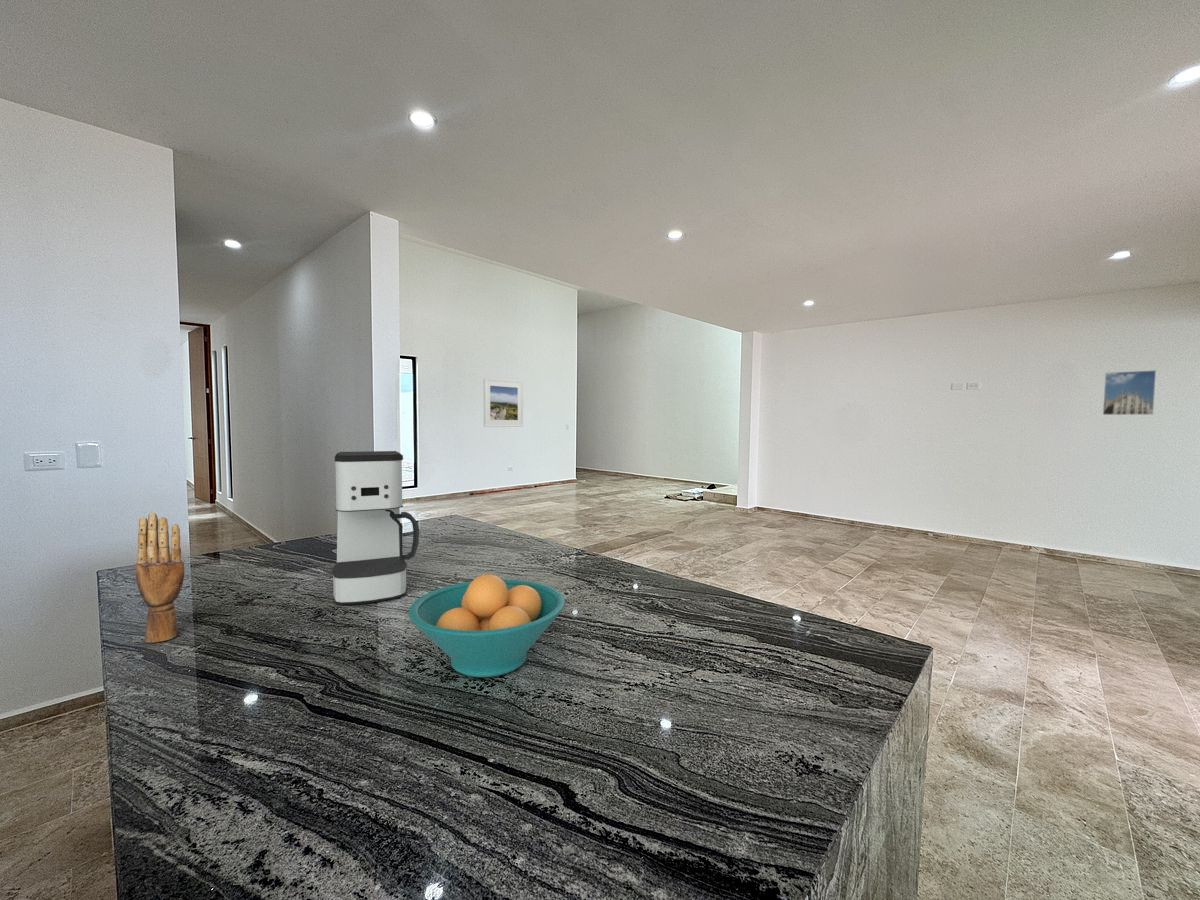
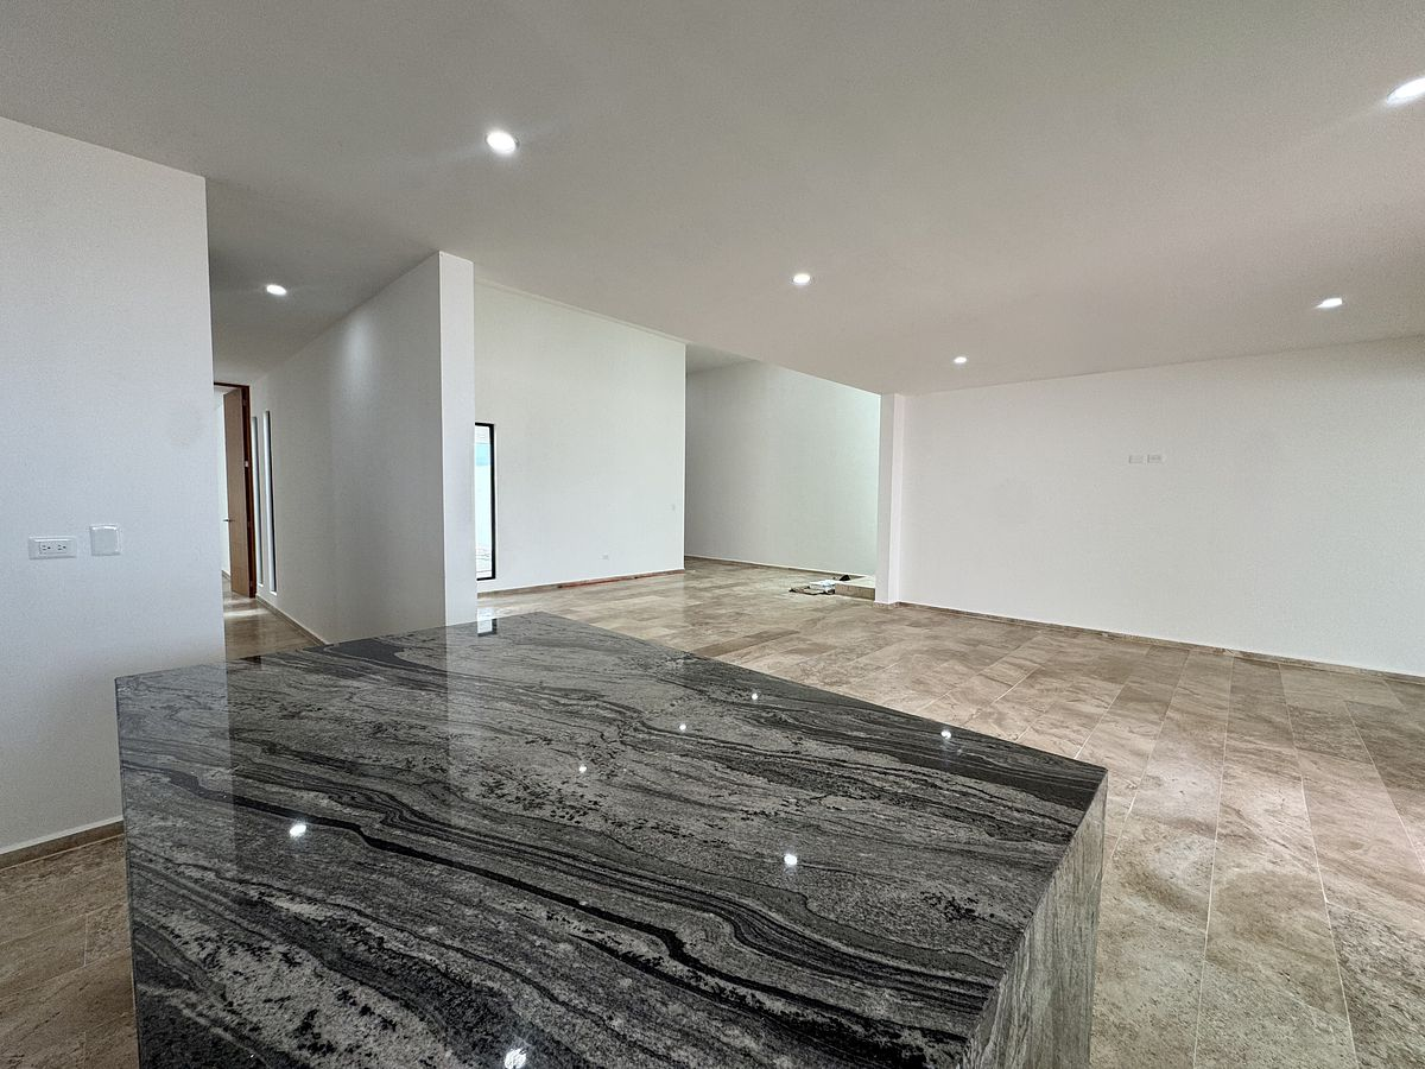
- fruit bowl (489, 618)
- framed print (504, 403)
- coffee maker (376, 521)
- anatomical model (157, 575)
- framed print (1128, 393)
